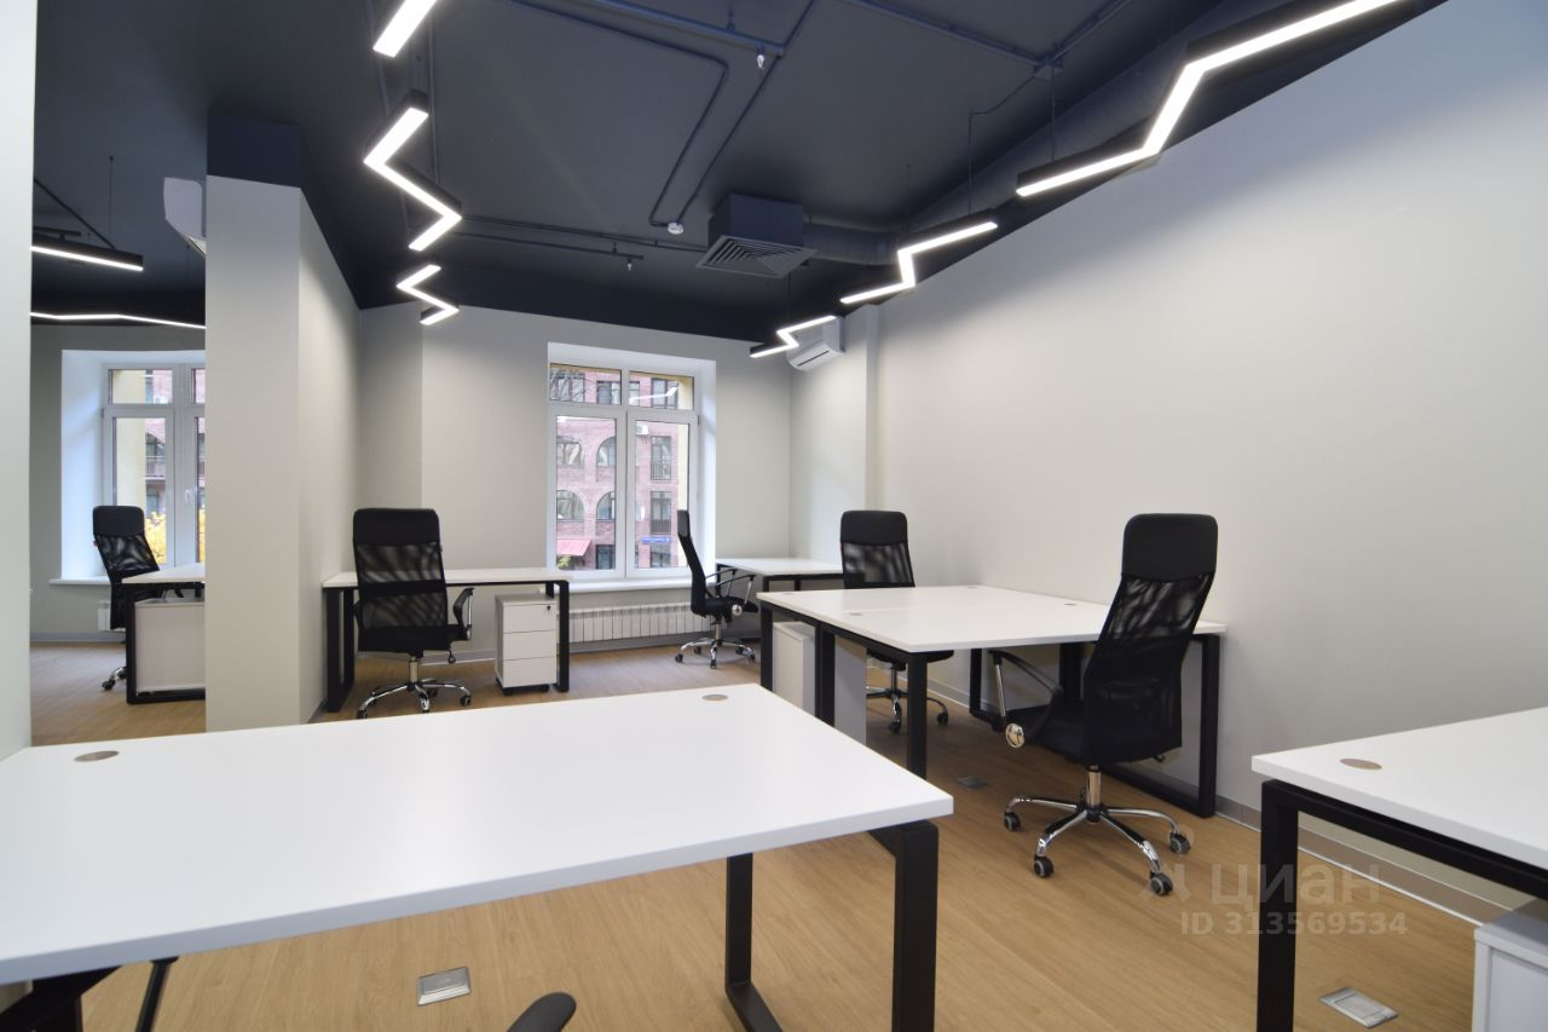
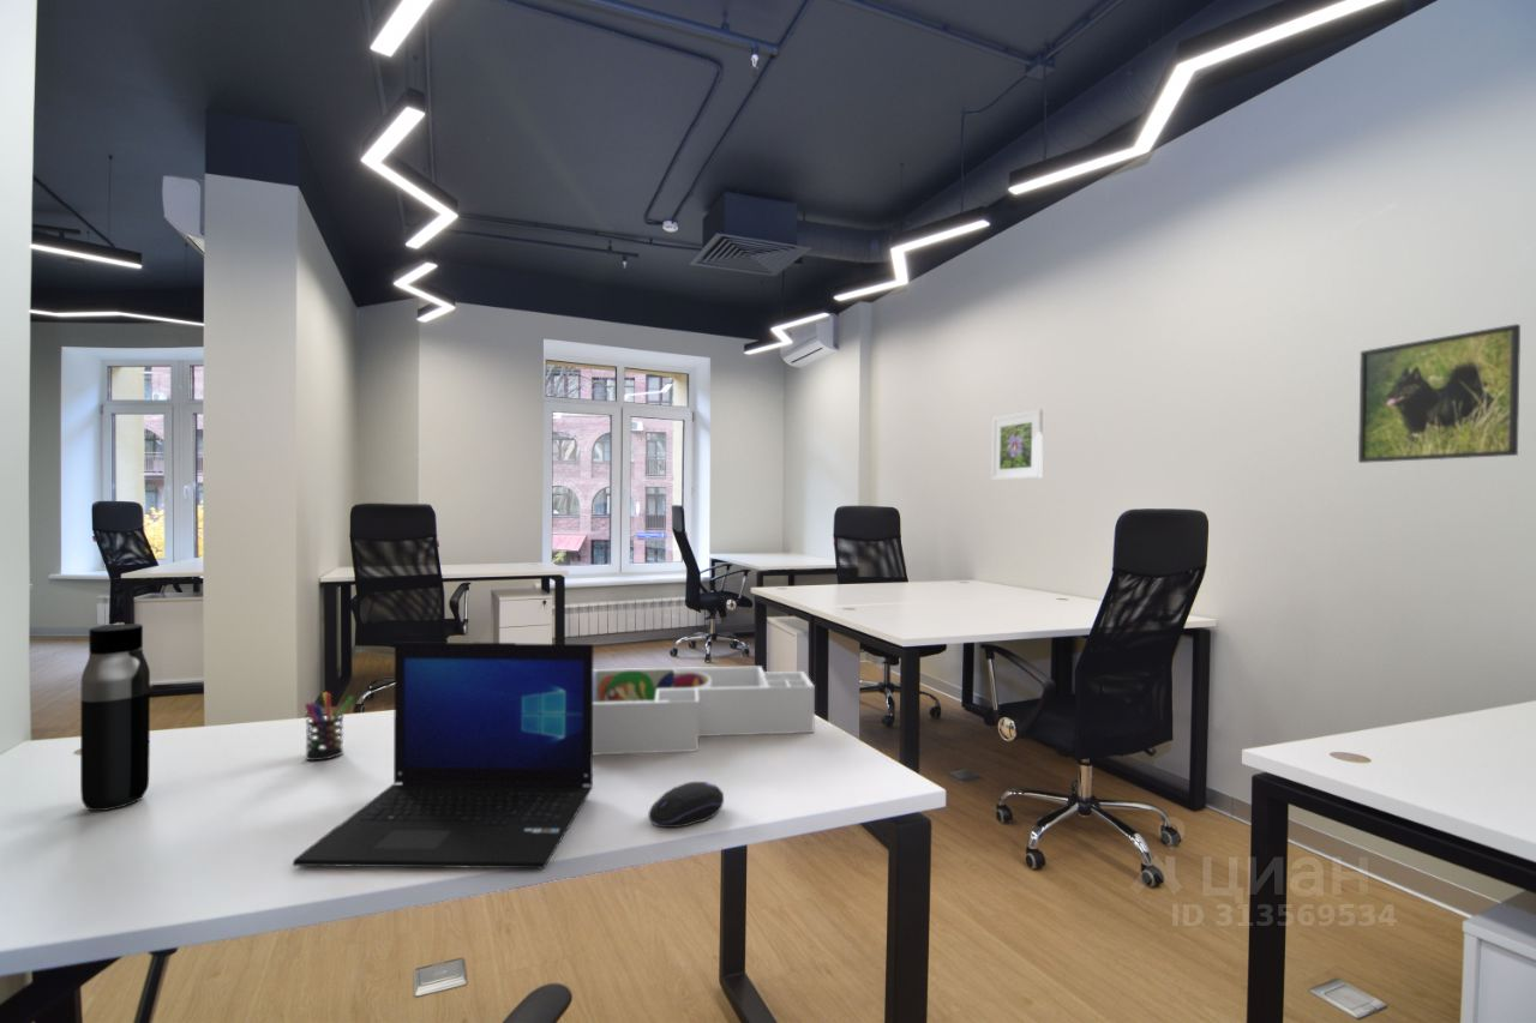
+ water bottle (115, 714)
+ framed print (1015, 446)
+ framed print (1433, 398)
+ pen holder (329, 722)
+ laptop (462, 742)
+ computer mouse (686, 800)
+ desk organizer (697, 705)
